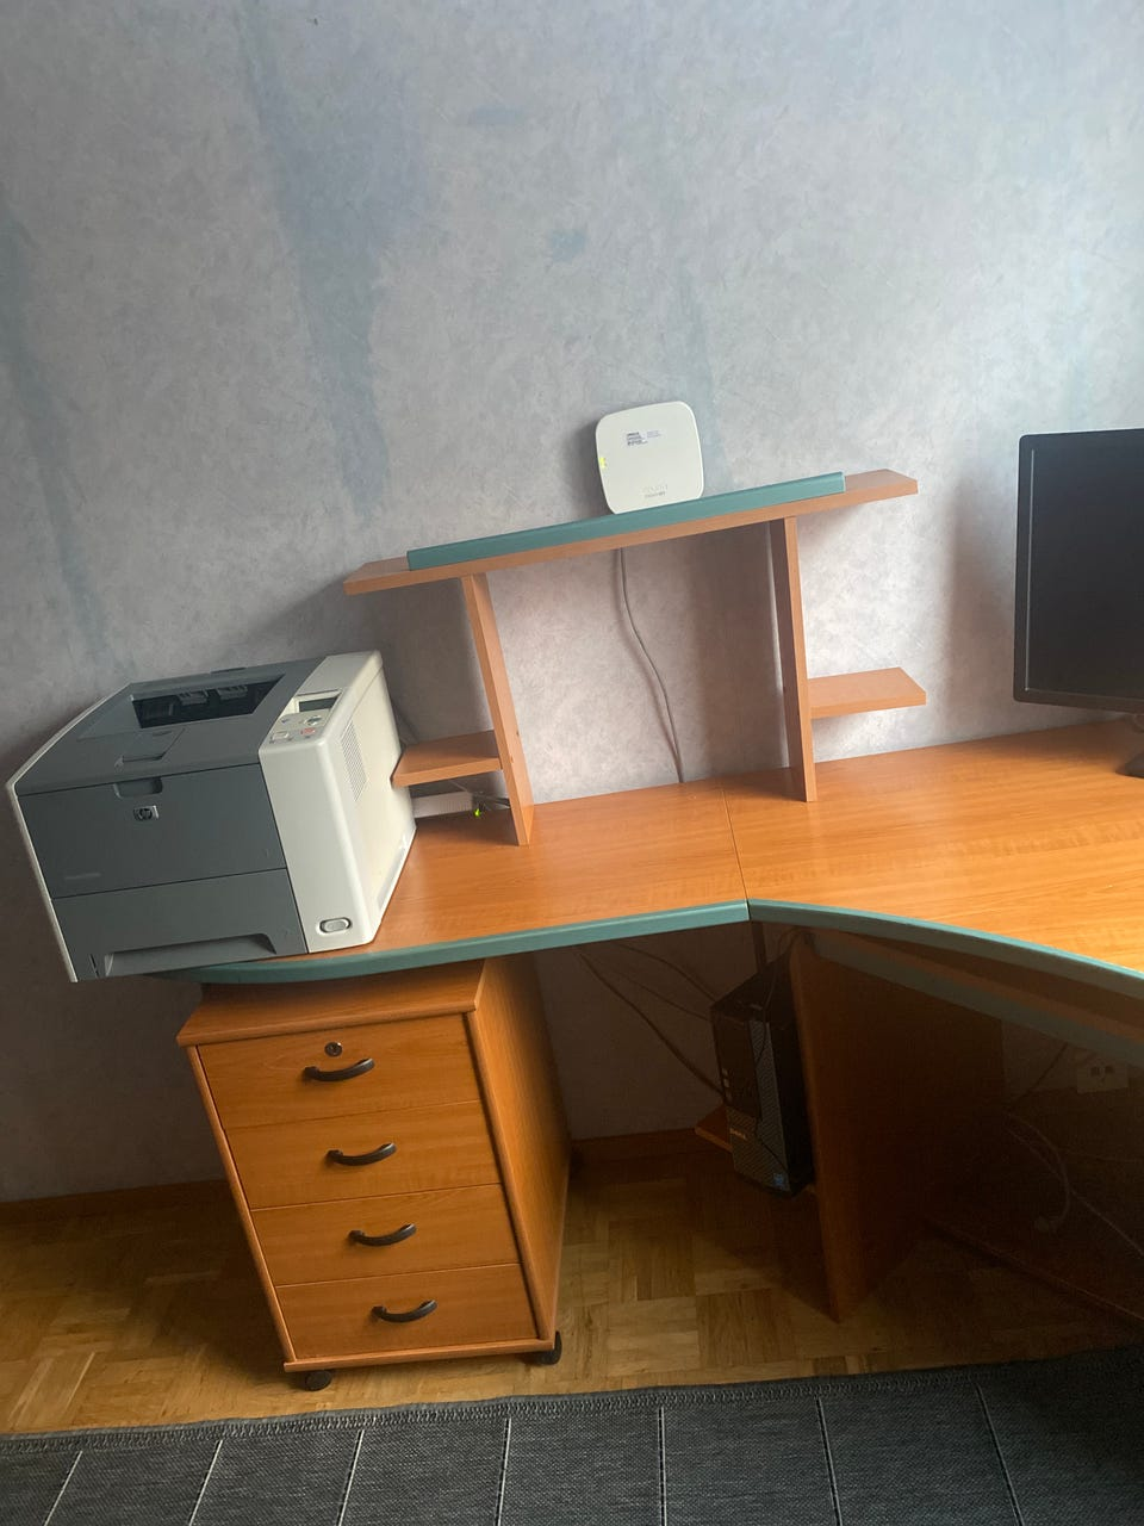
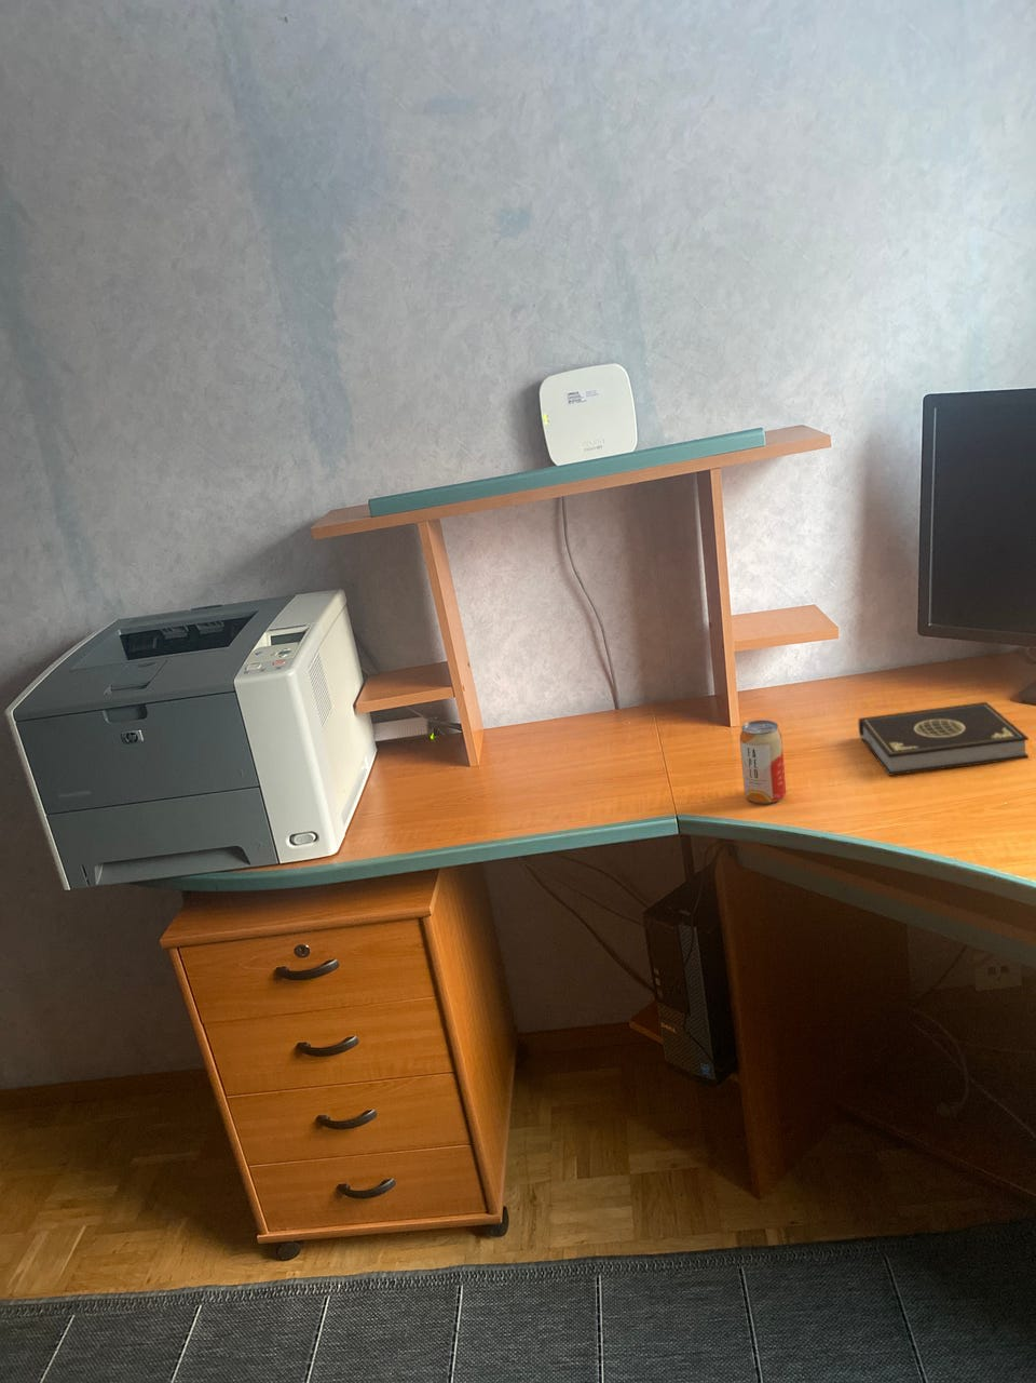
+ book (939, 736)
+ beverage can (762, 760)
